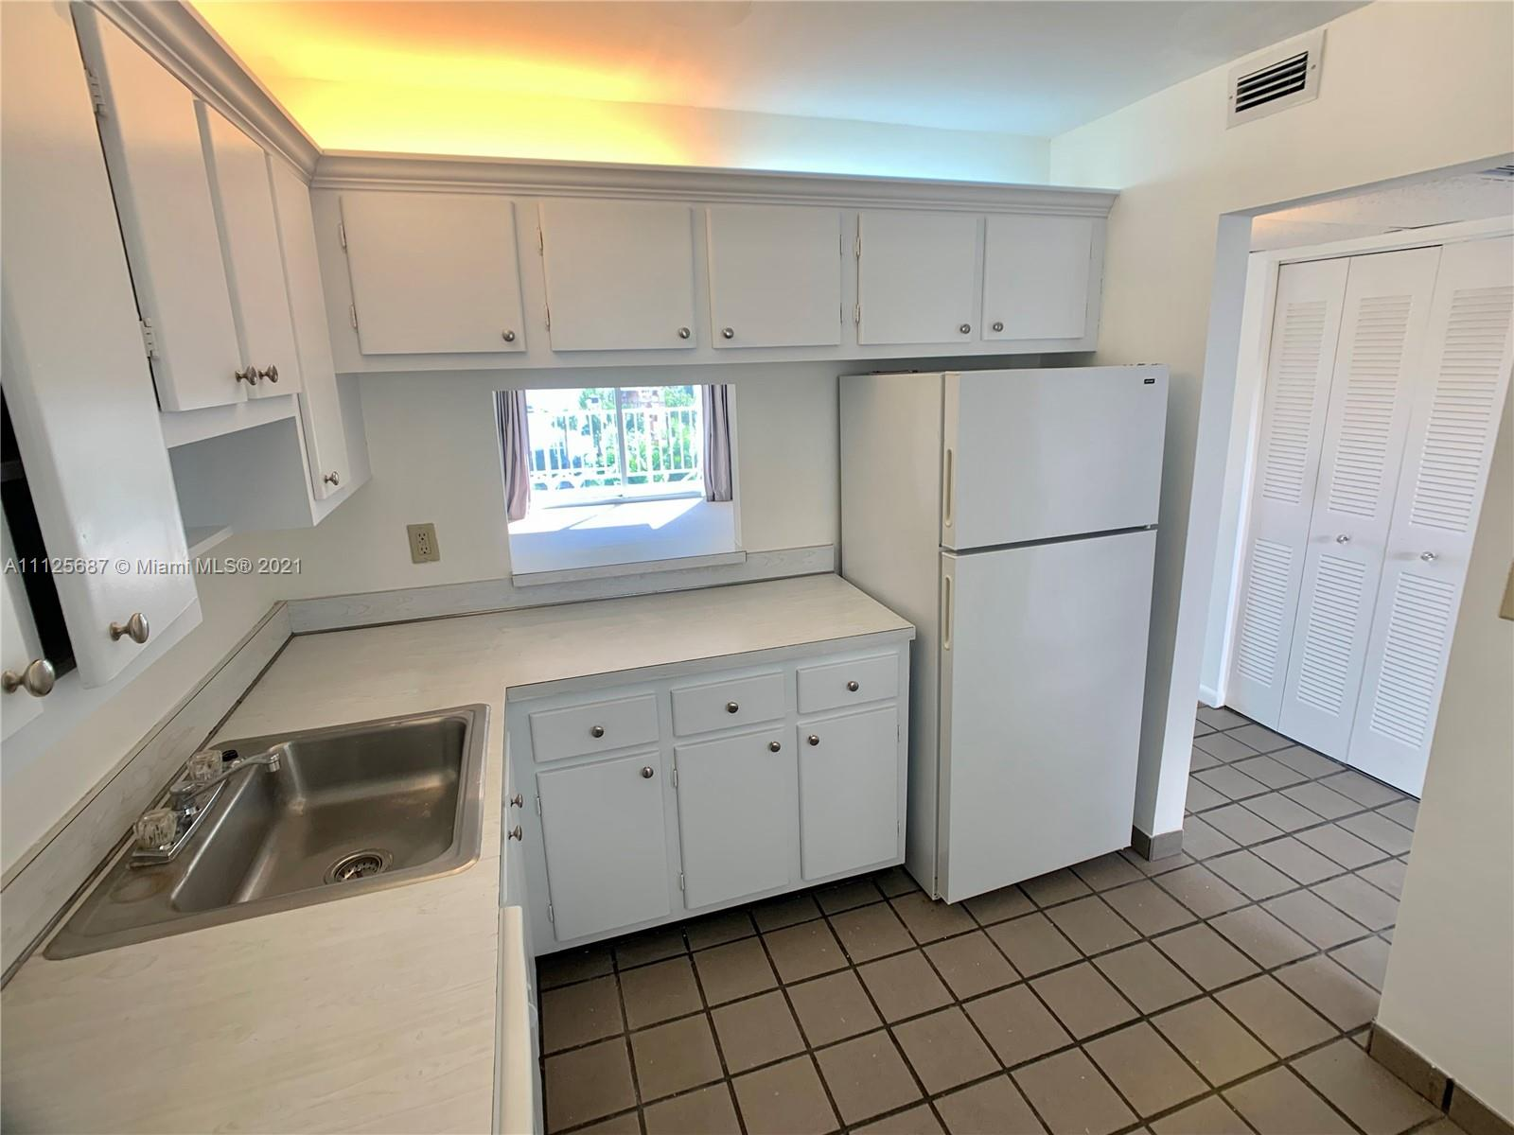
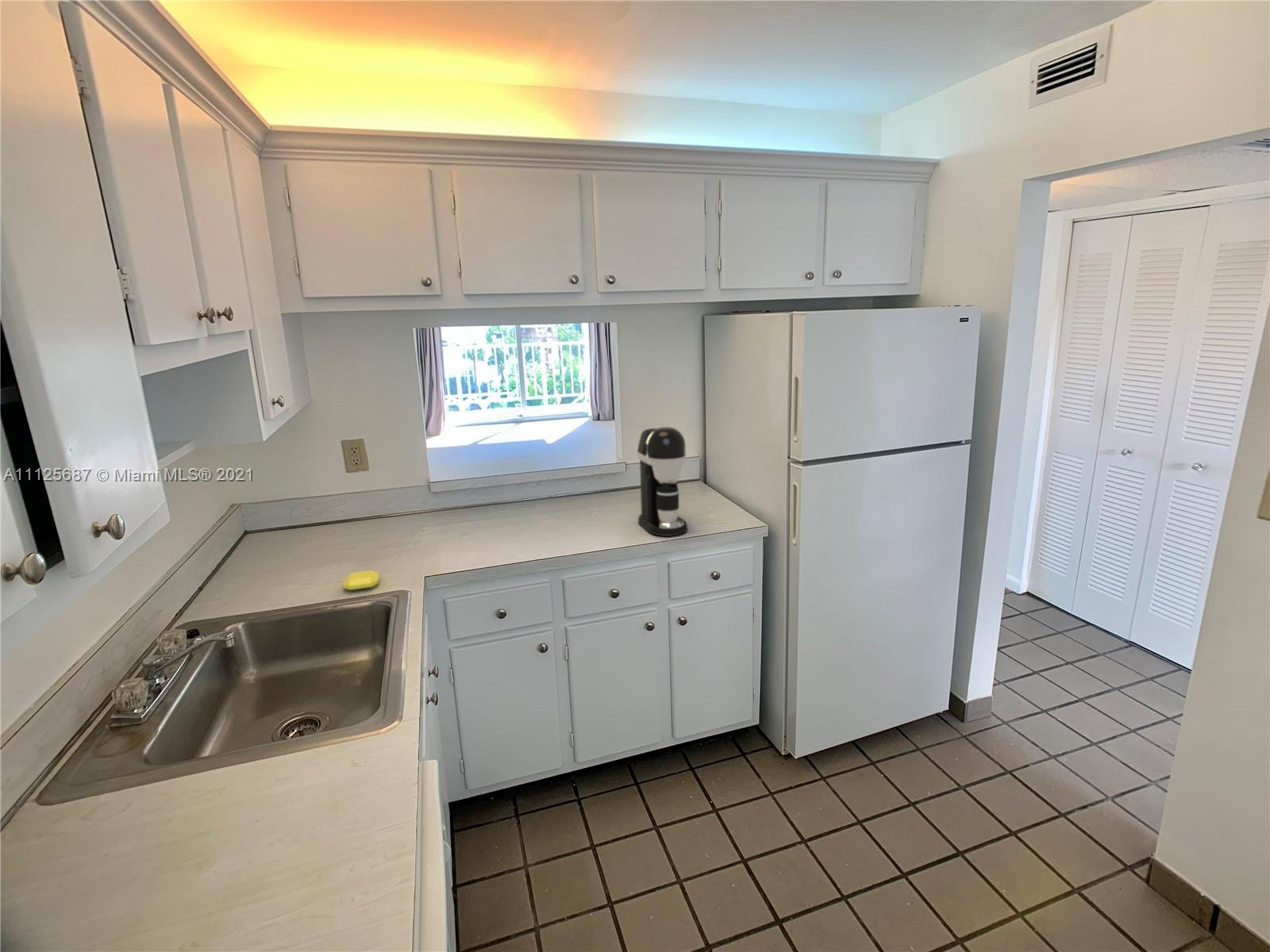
+ soap bar (361, 580)
+ coffee maker (661, 476)
